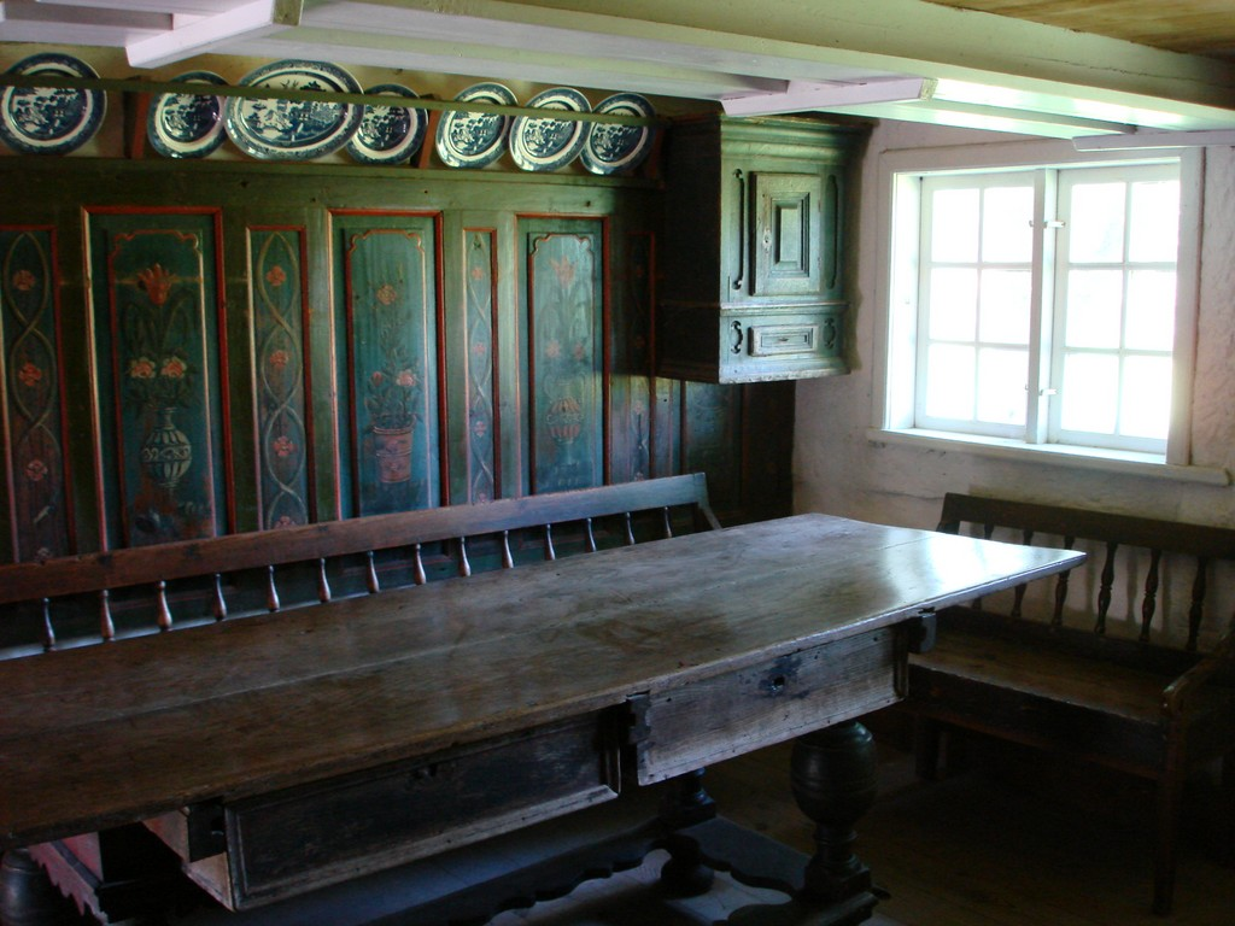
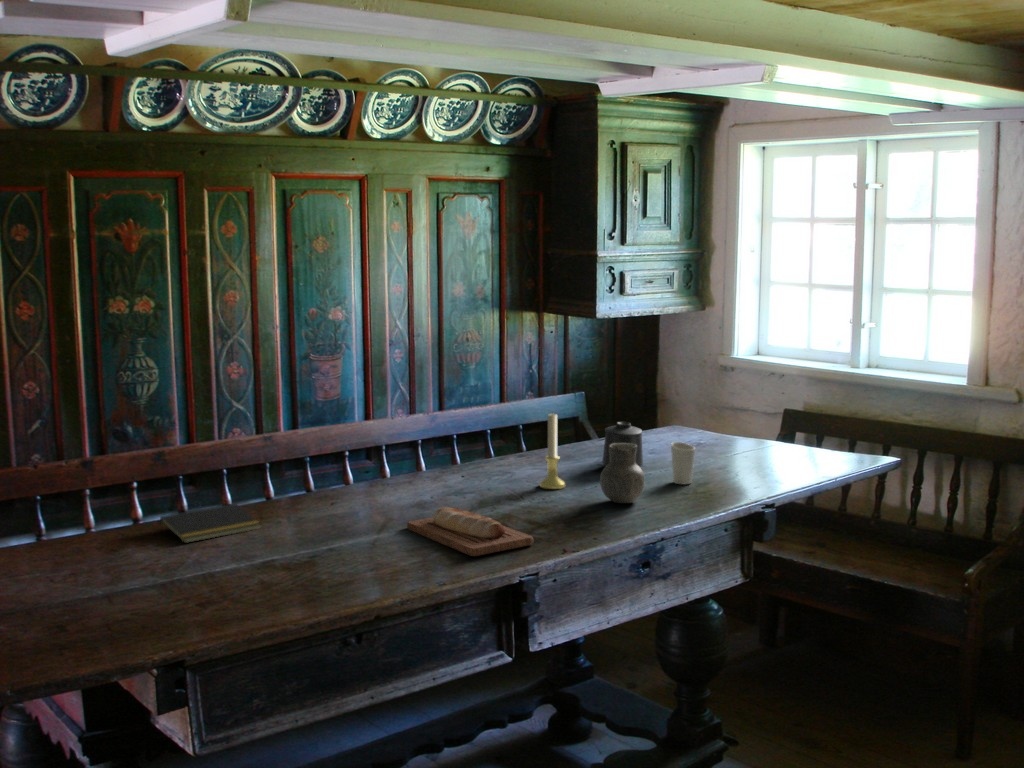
+ bread loaf (468, 525)
+ ceramic pitcher (621, 473)
+ mug (618, 442)
+ cup (682, 463)
+ notepad (211, 522)
+ candle holder (552, 449)
